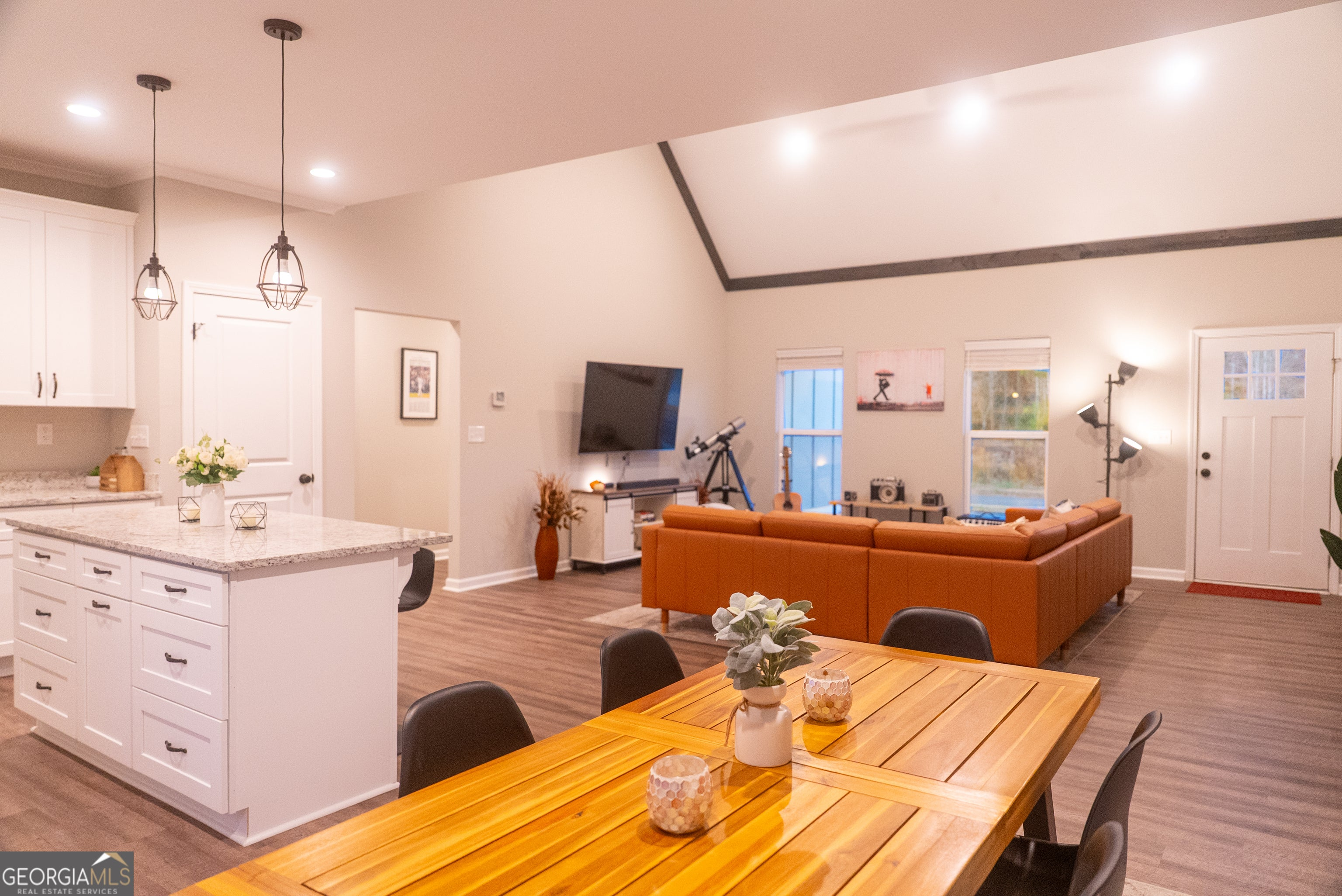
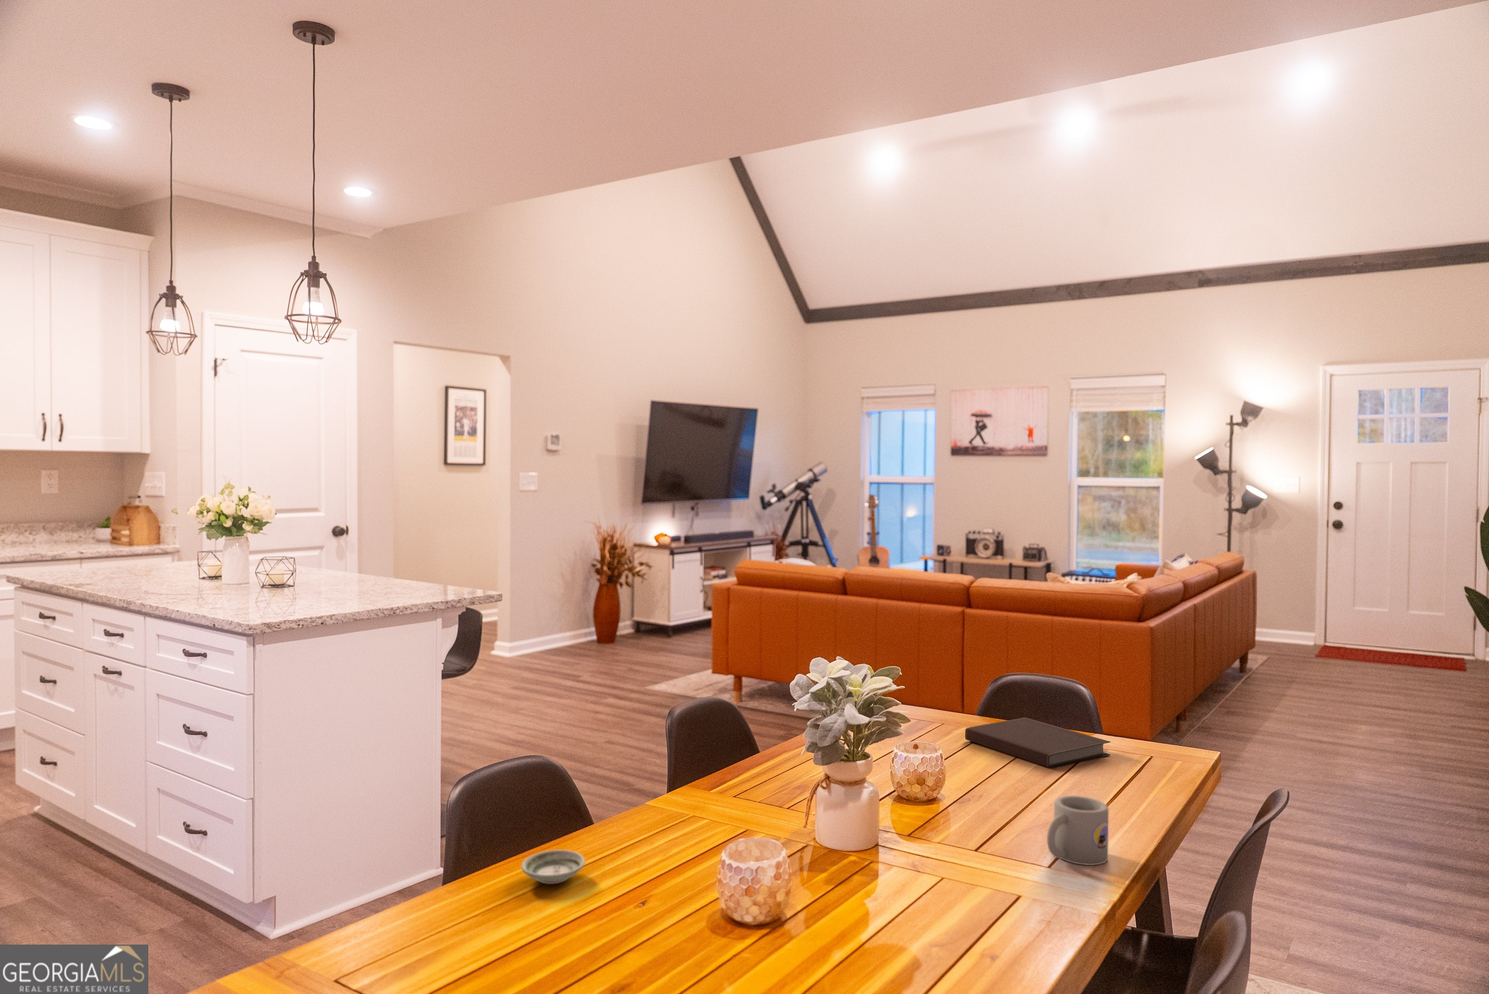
+ saucer (553, 869)
+ notebook (1036, 741)
+ mug (1074, 831)
